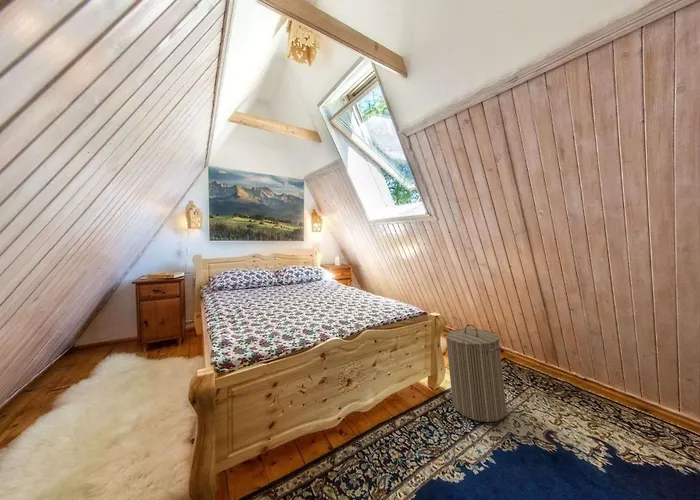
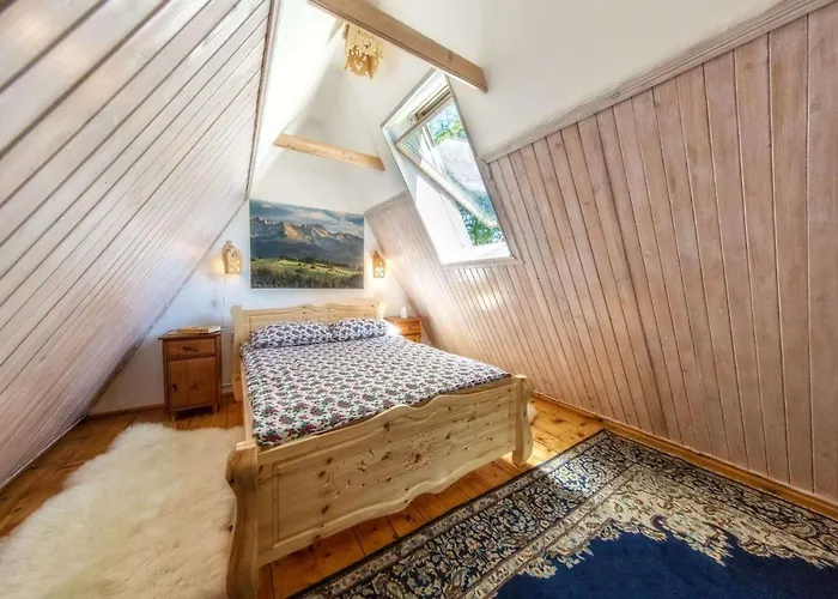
- laundry hamper (474, 365)
